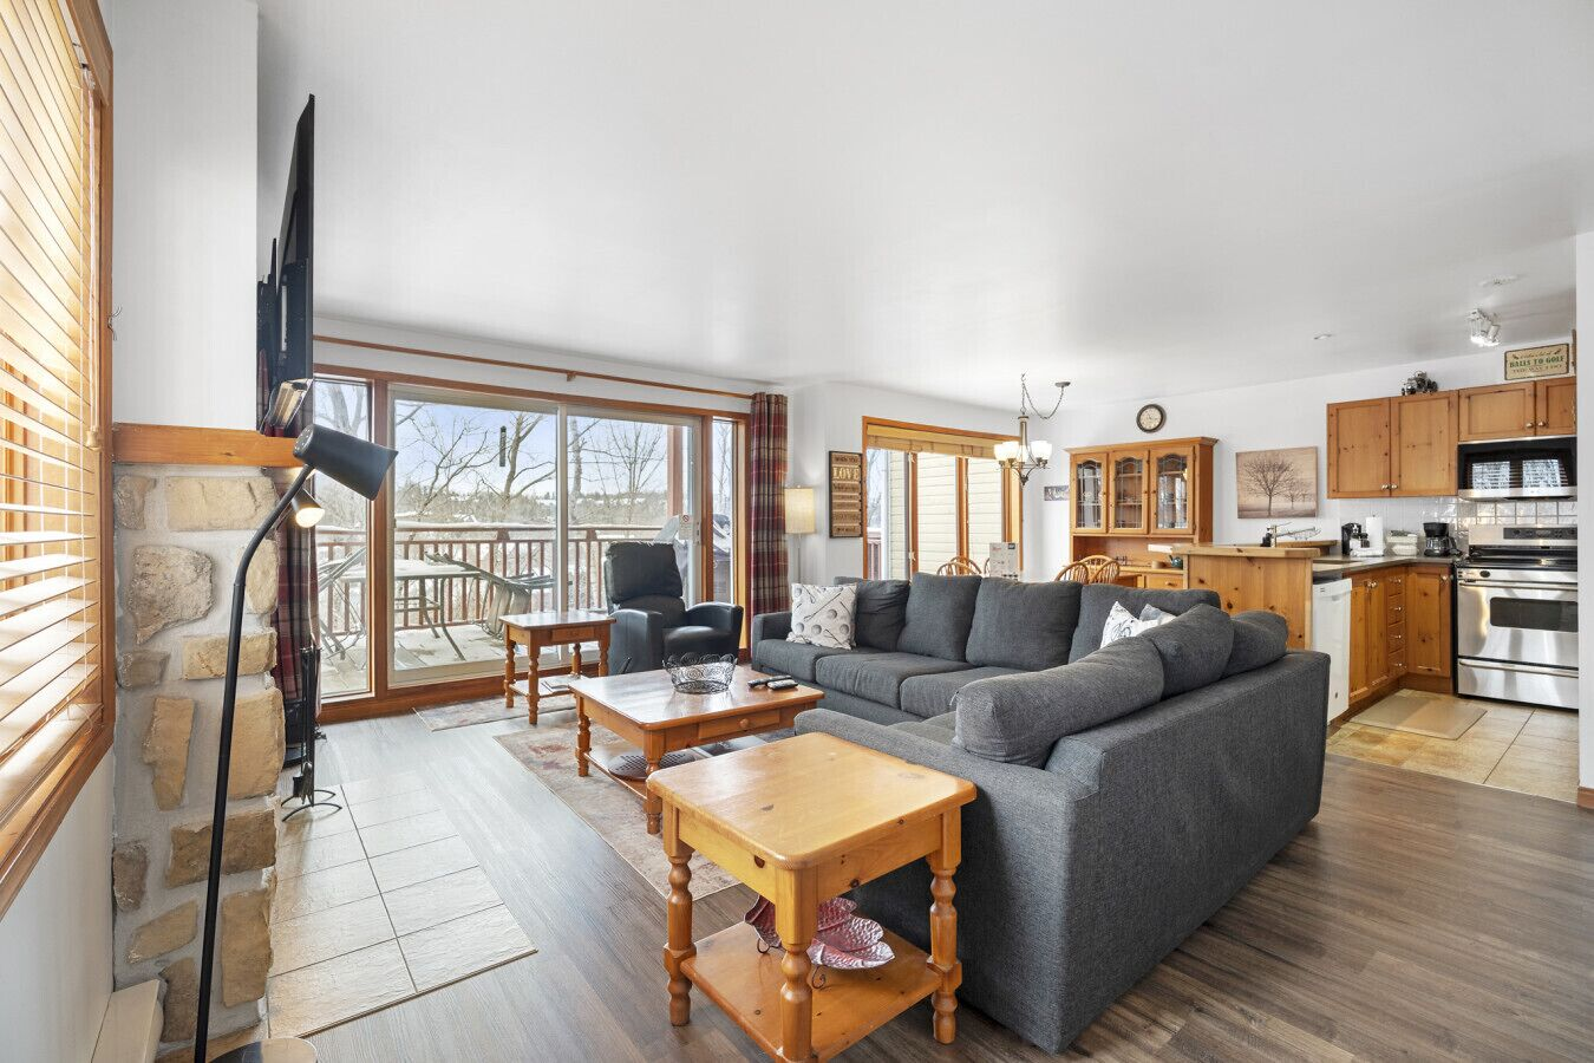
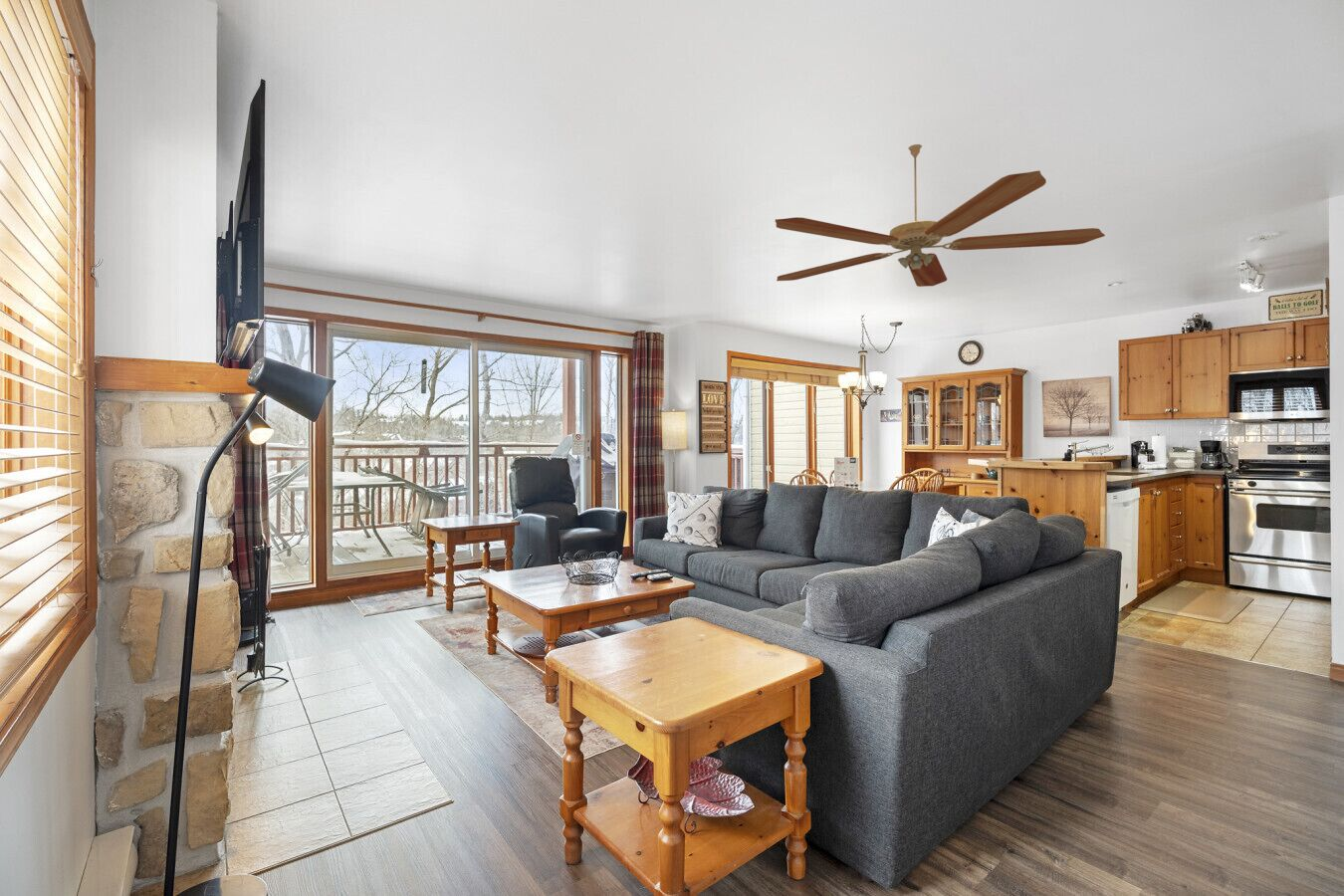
+ ceiling fan (916, 209)
